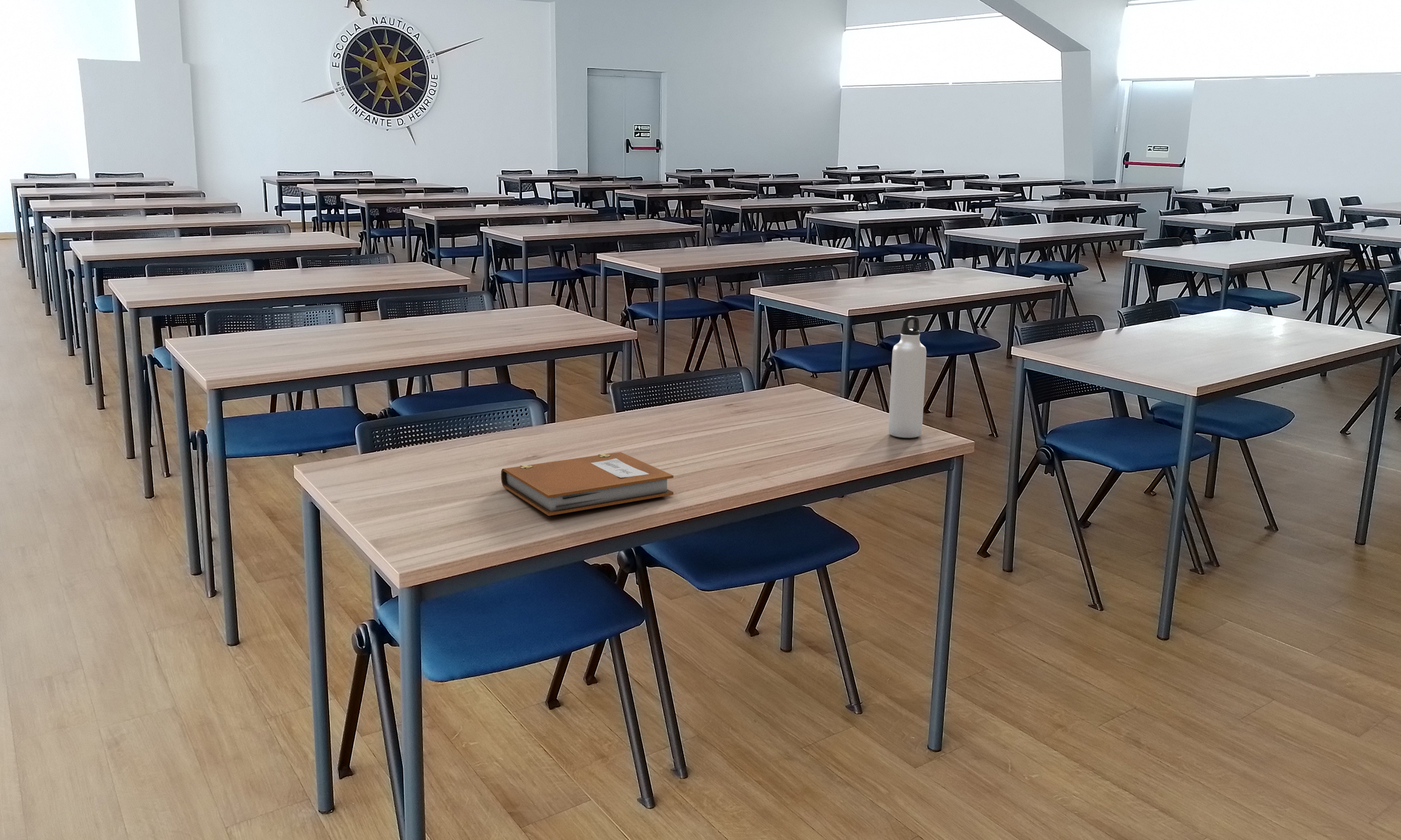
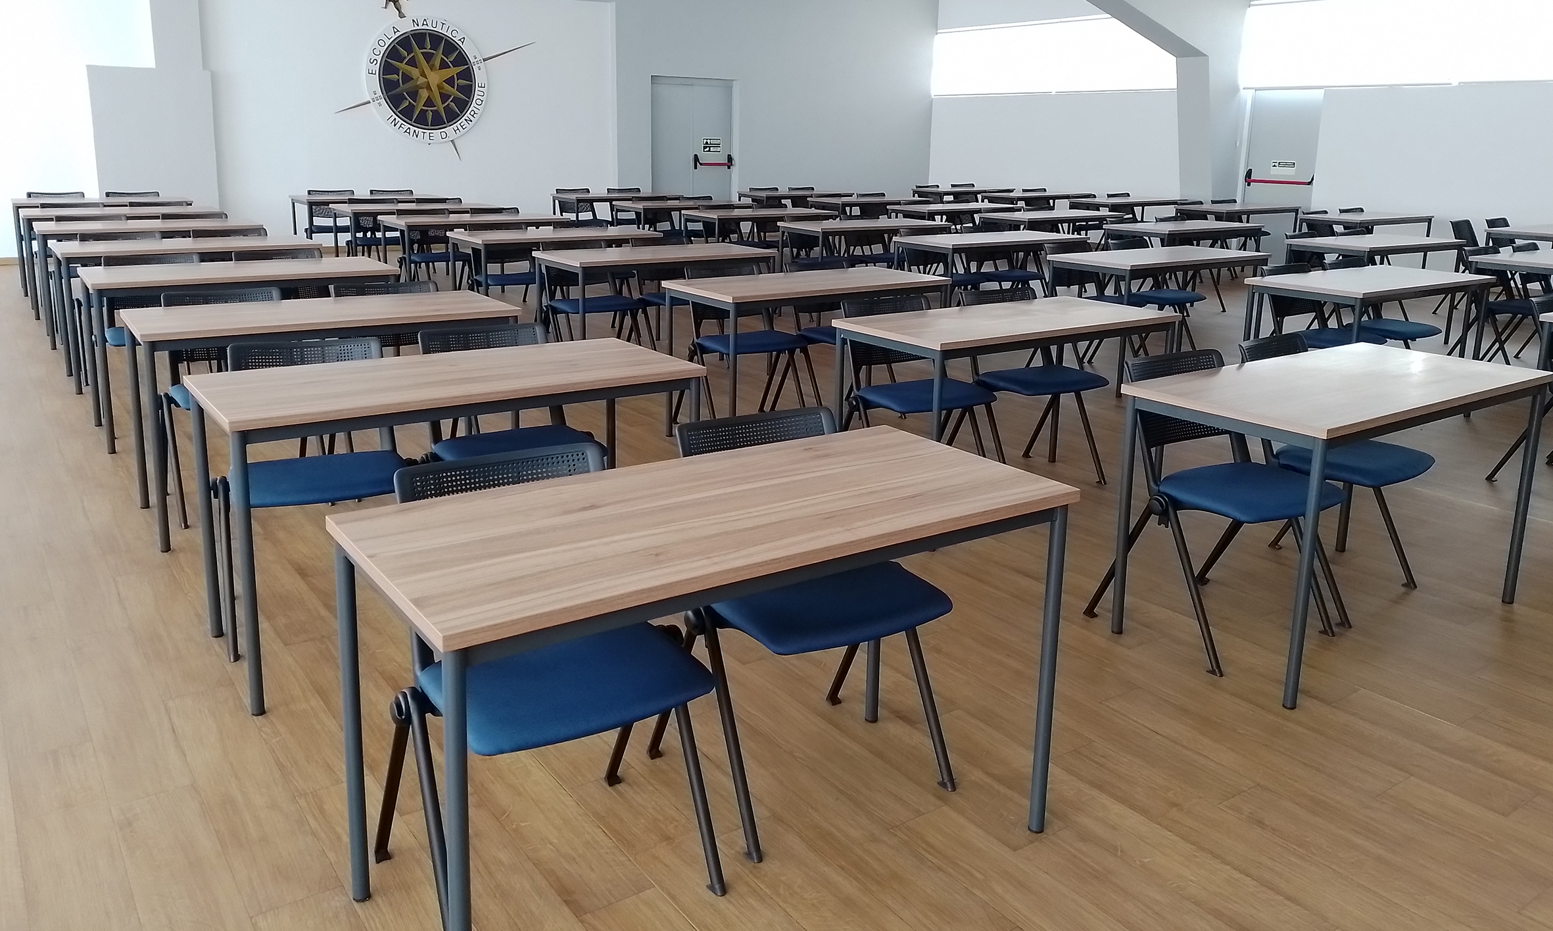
- notebook (589, 480)
- water bottle (908, 376)
